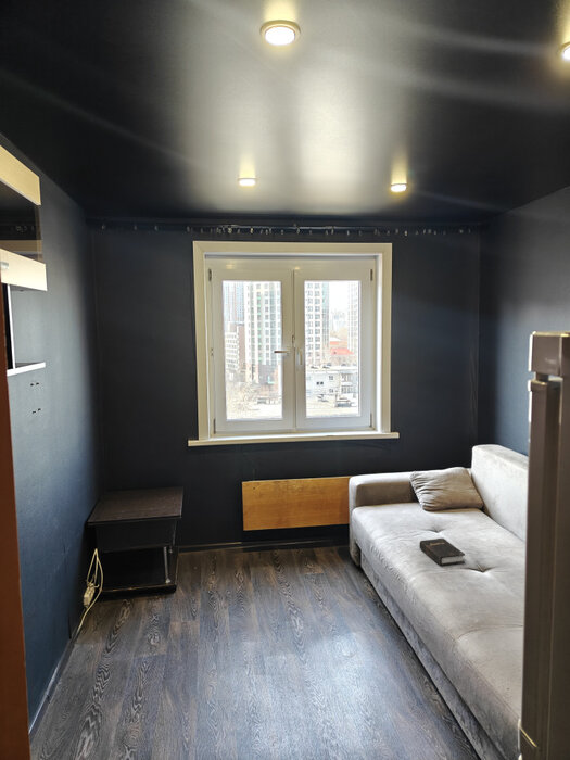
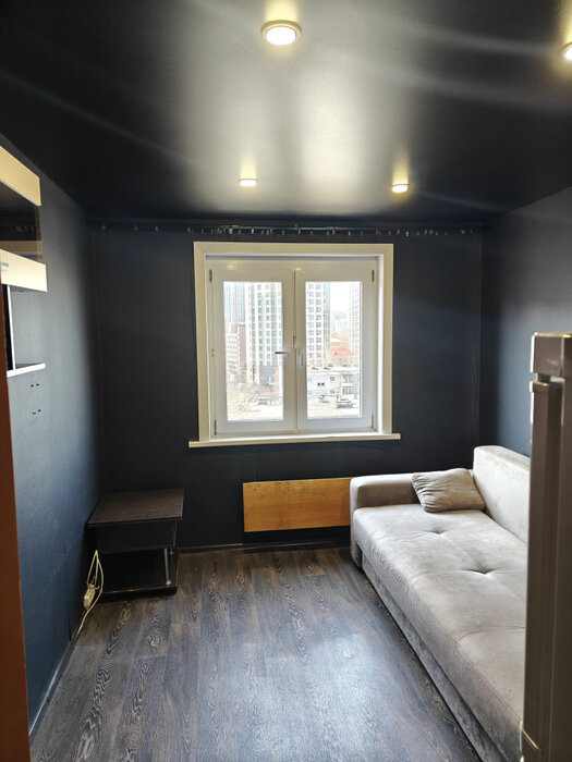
- hardback book (441, 550)
